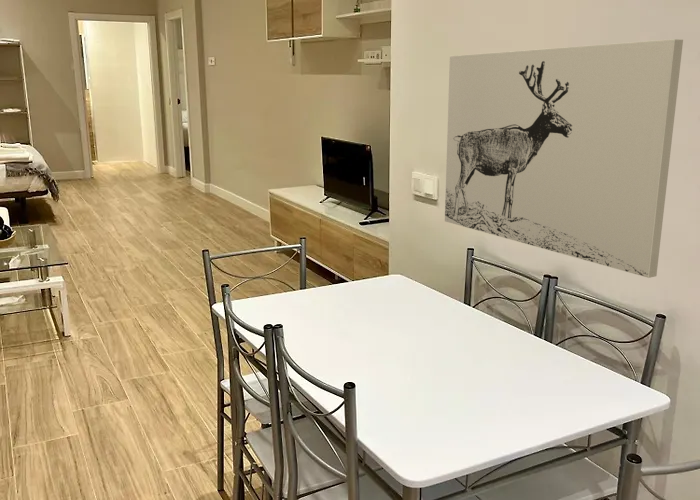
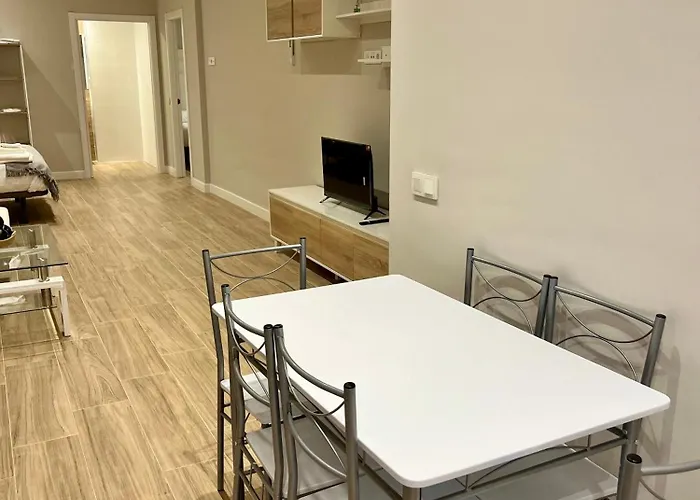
- wall art (538, 150)
